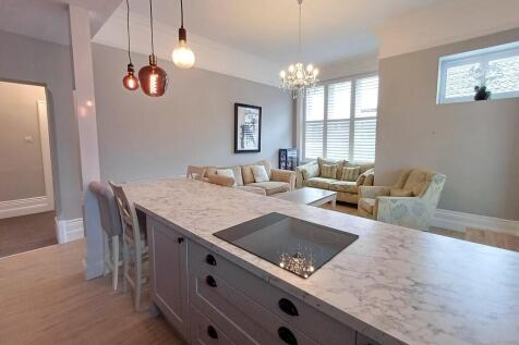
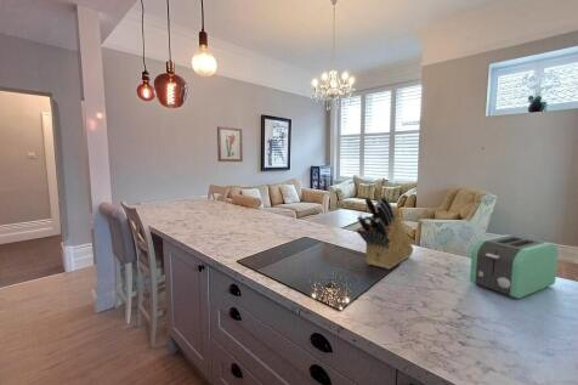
+ wall art (229, 145)
+ knife block (386, 227)
+ toaster (514, 262)
